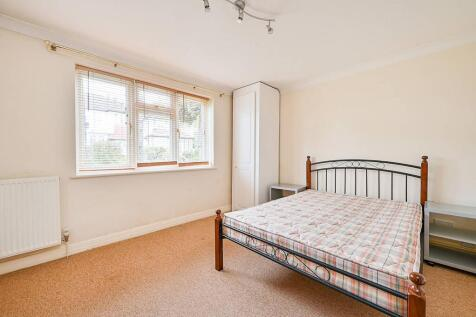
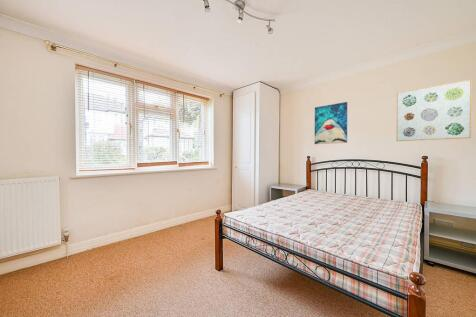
+ wall art (430, 113)
+ wall art (330, 124)
